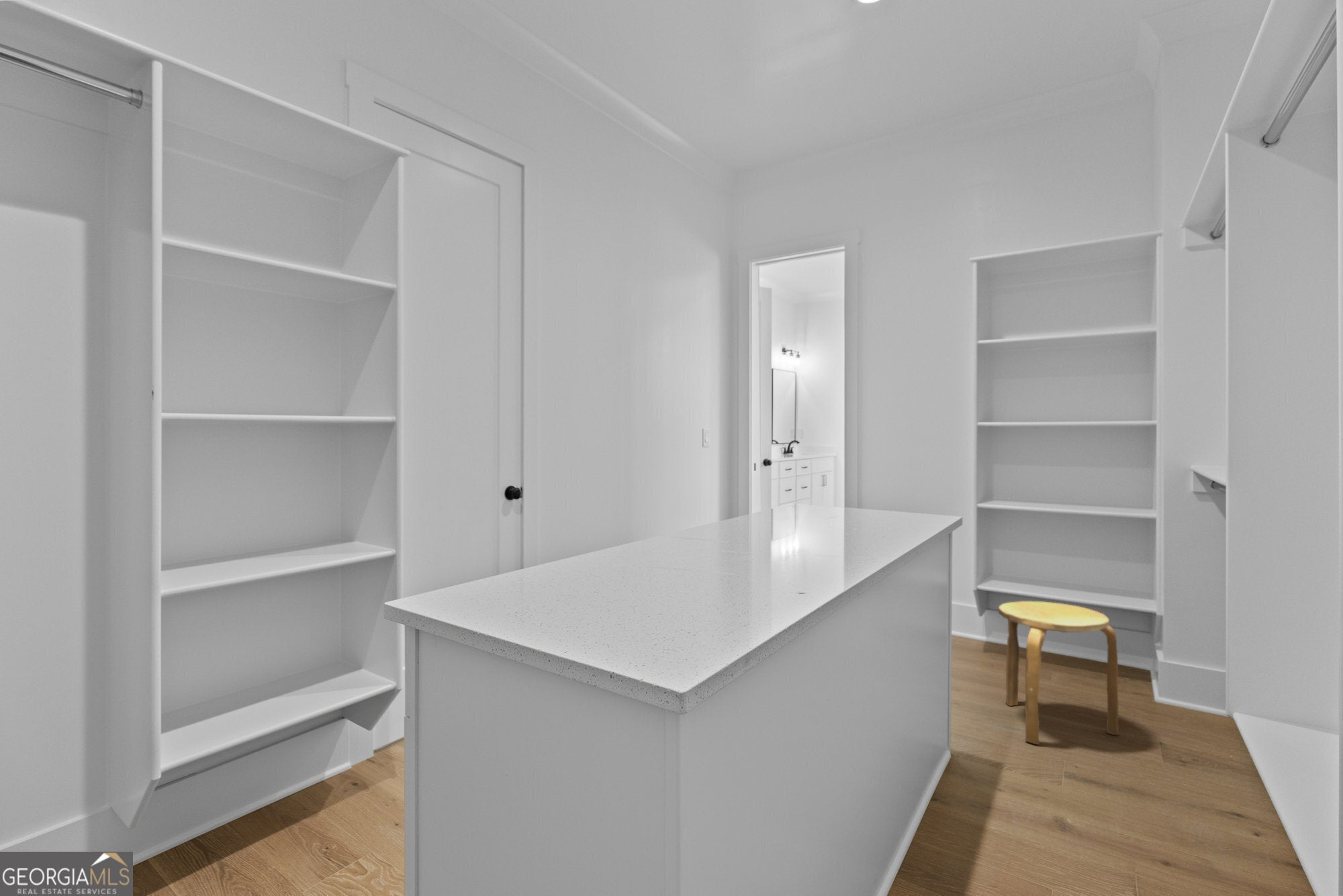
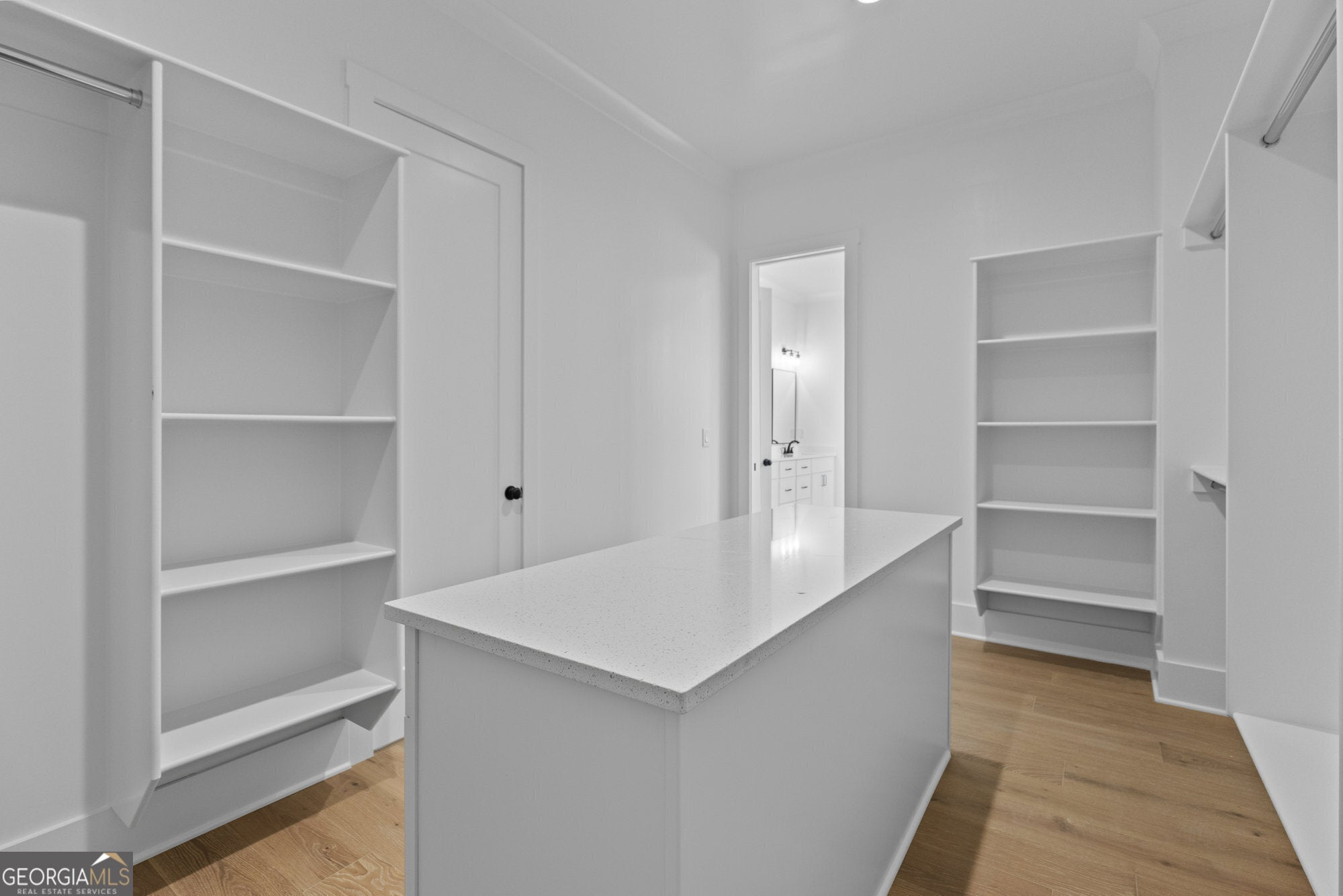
- stool (1041, 666)
